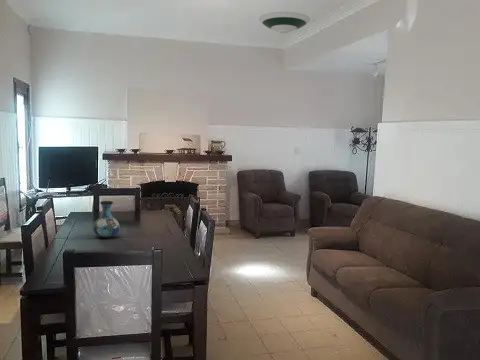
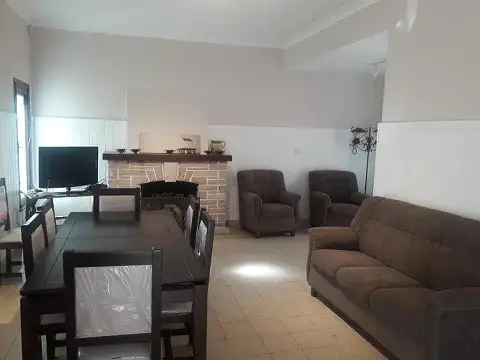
- vase (106, 219)
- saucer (284, 26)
